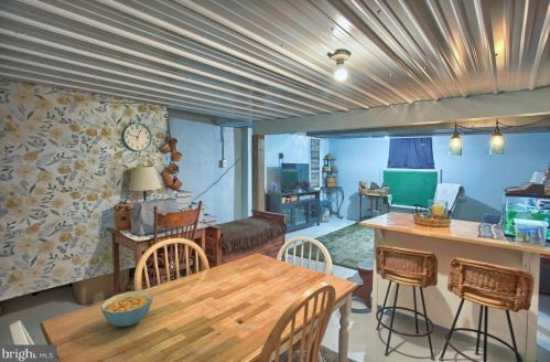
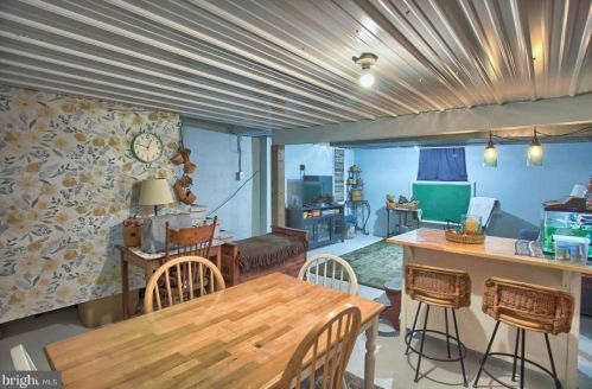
- cereal bowl (128, 311)
